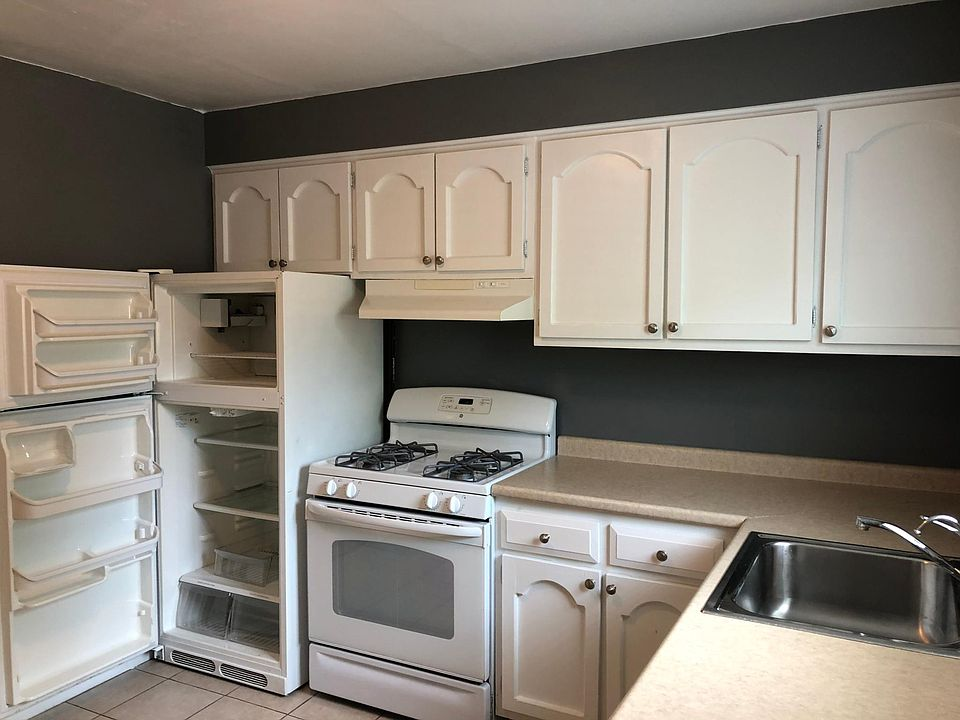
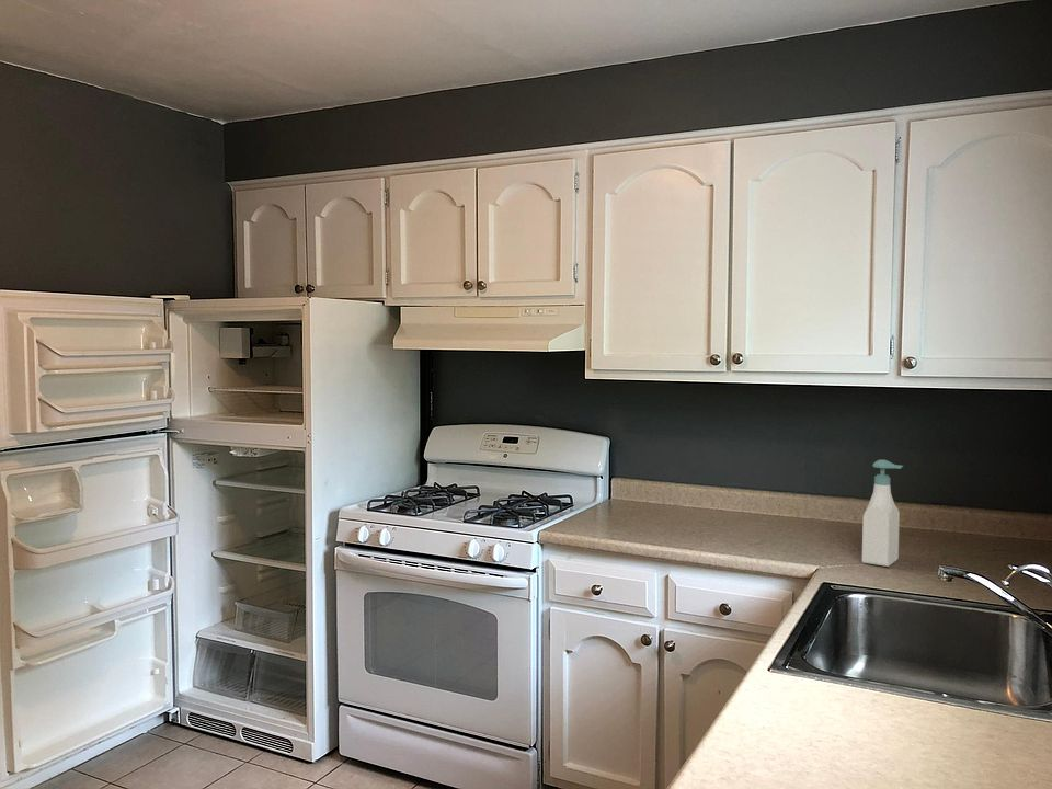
+ soap bottle (884, 511)
